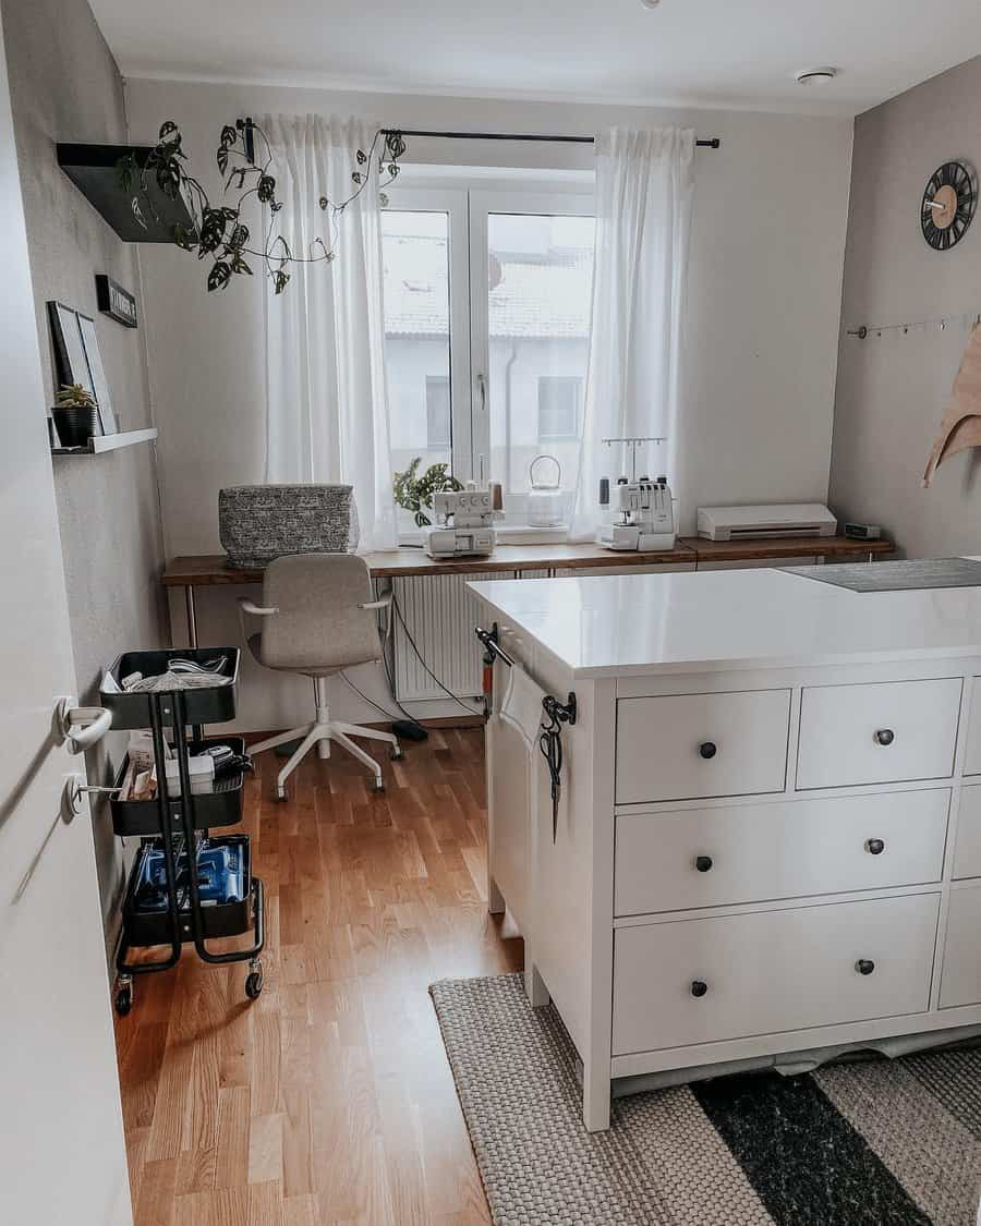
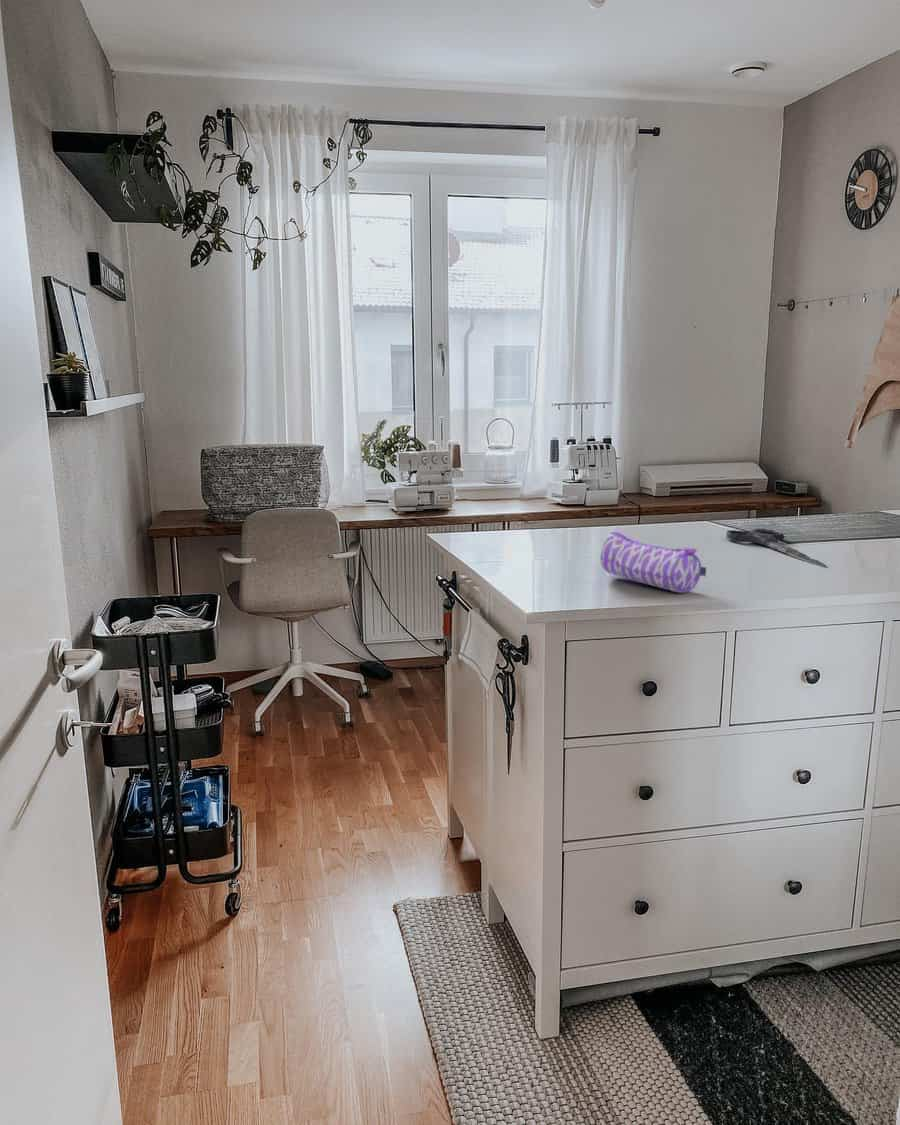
+ pencil case (649, 561)
+ scissors (787, 546)
